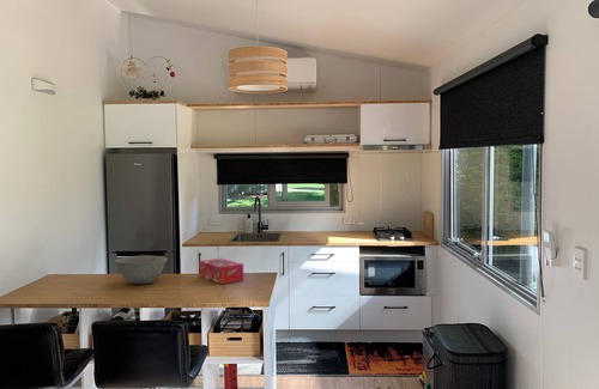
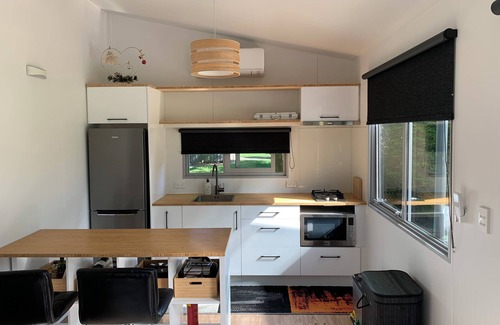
- tissue box (220, 269)
- bowl (141, 271)
